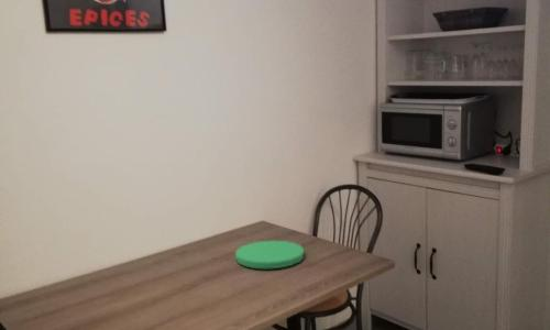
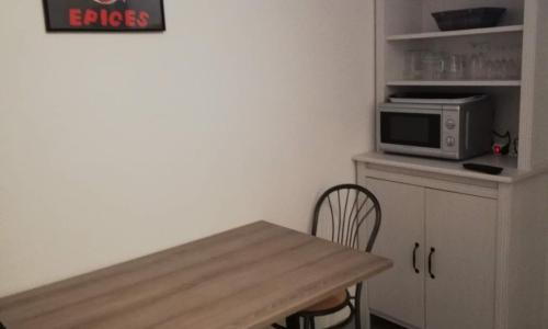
- plate (270, 253)
